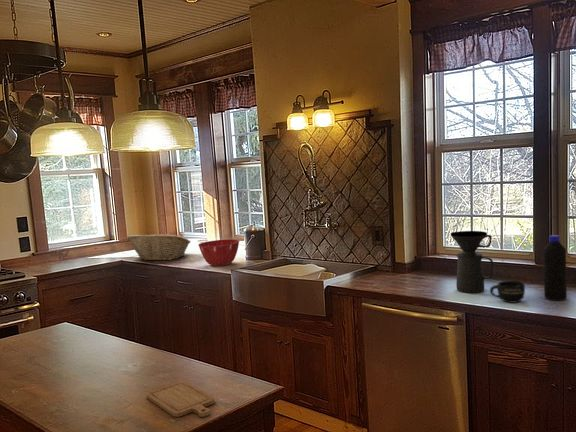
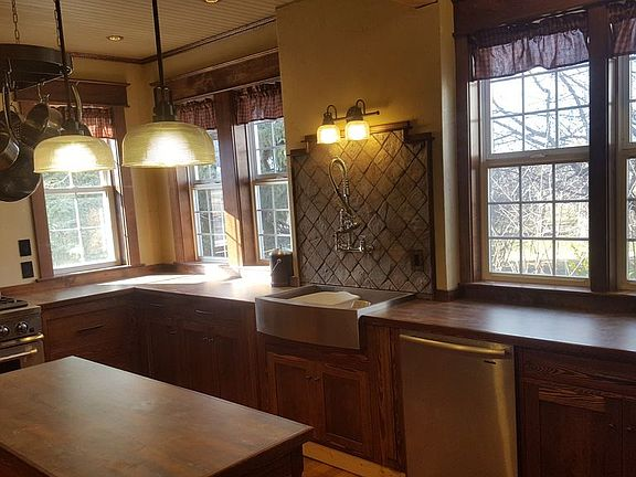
- bottle (554, 267)
- coffee maker (469, 261)
- mixing bowl (219, 253)
- chopping board (184, 400)
- mug (507, 291)
- fruit basket (159, 244)
